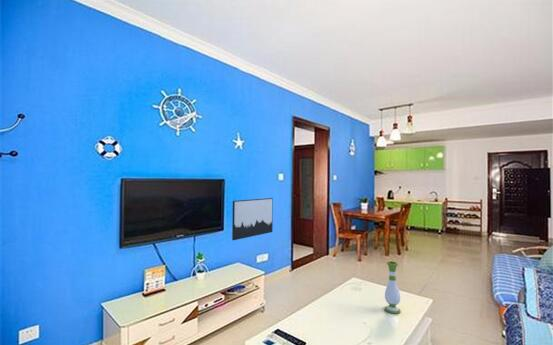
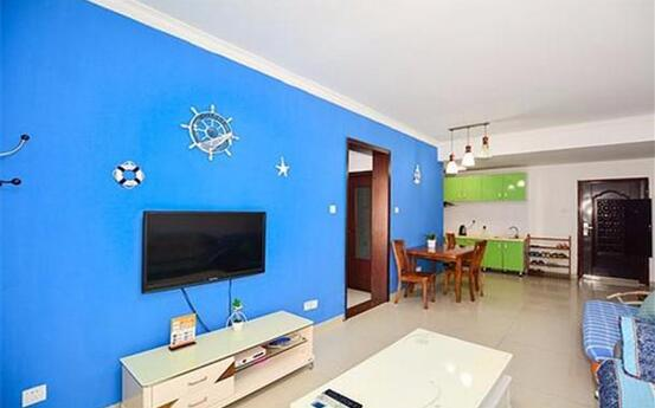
- vase (392, 286)
- wall art (254, 217)
